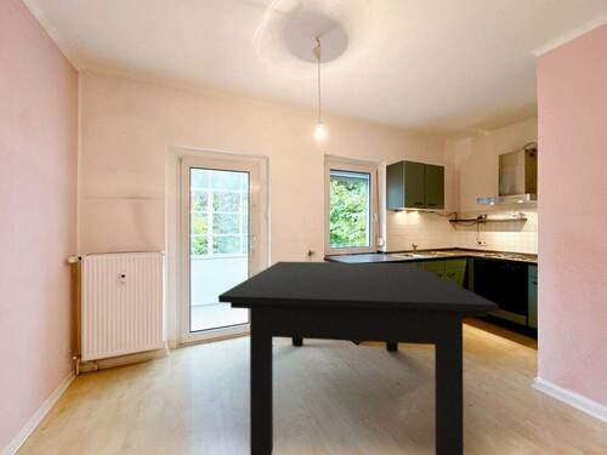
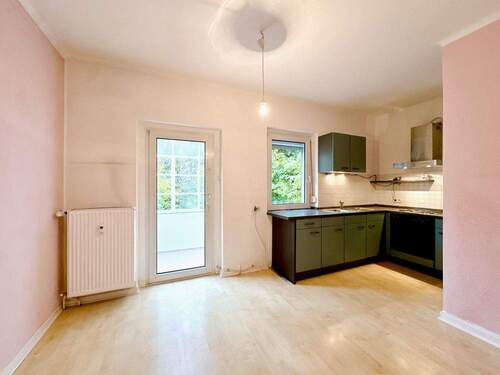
- dining table (345, 330)
